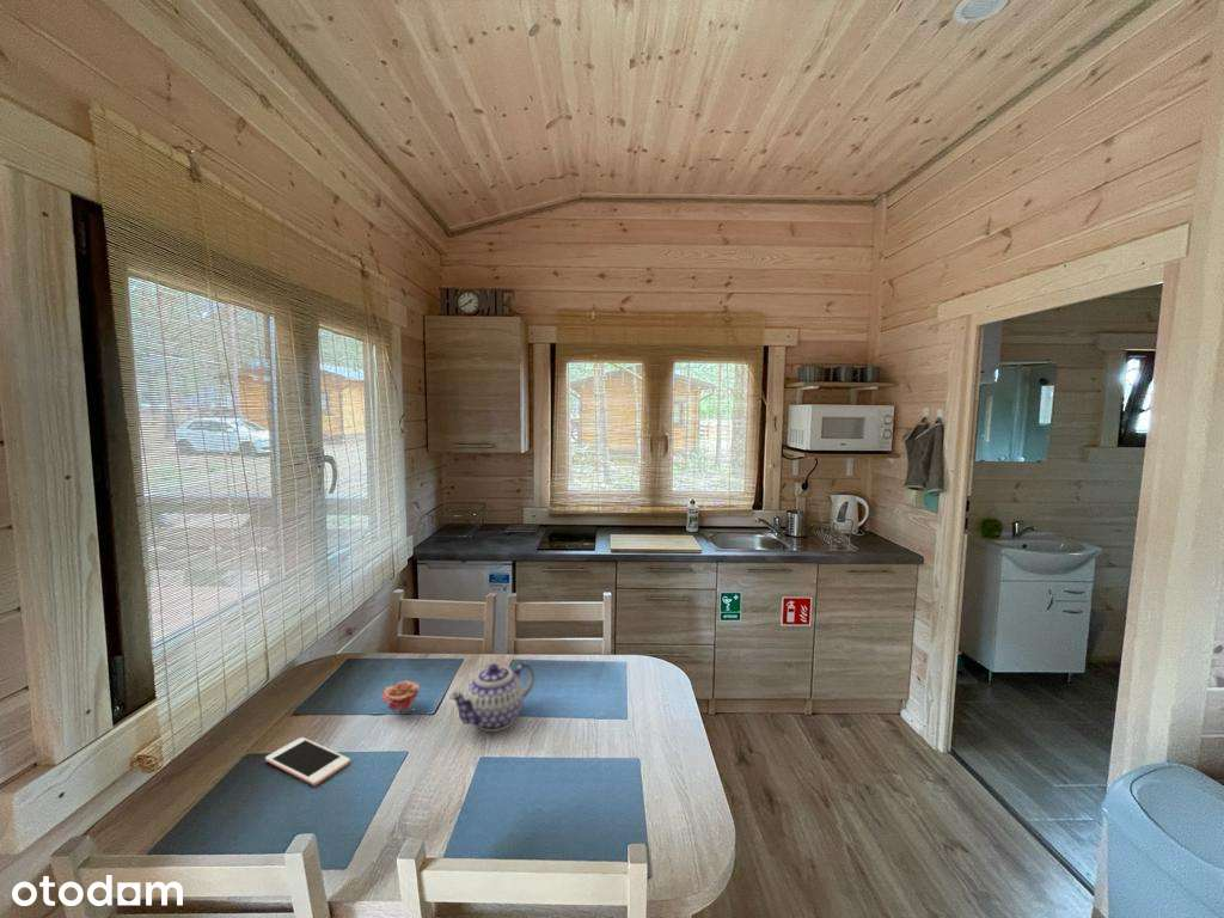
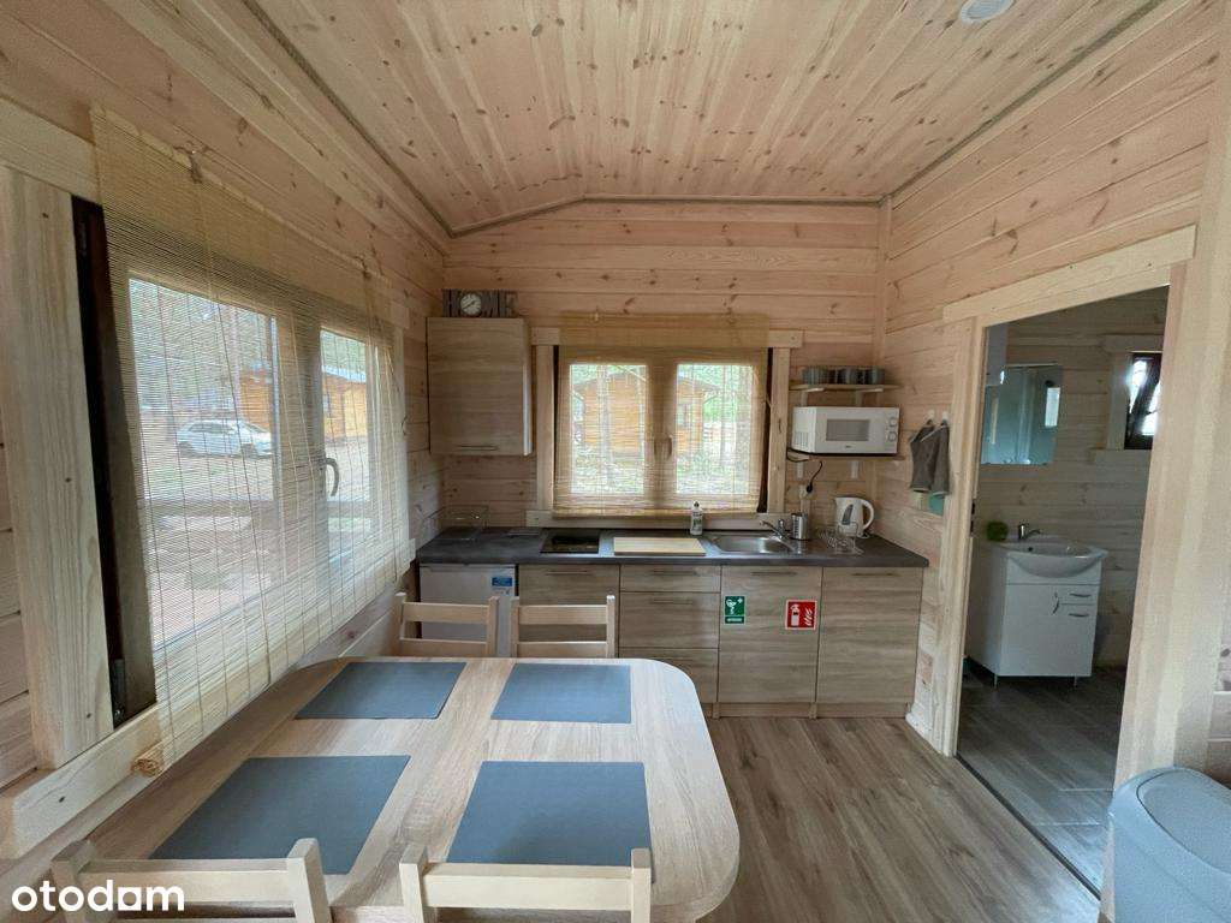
- cell phone (307, 759)
- teapot (494, 692)
- flower (402, 697)
